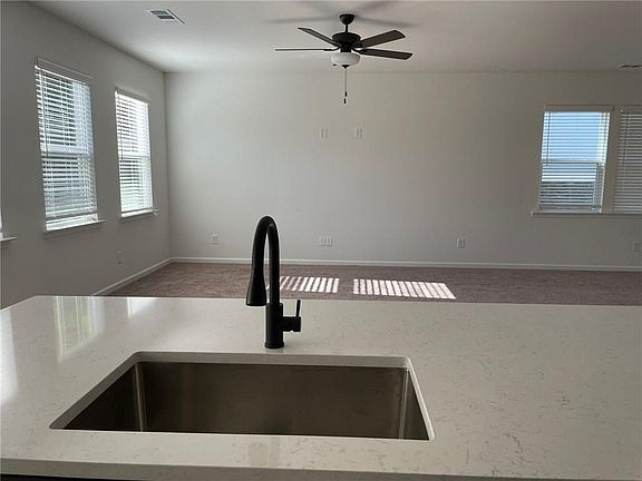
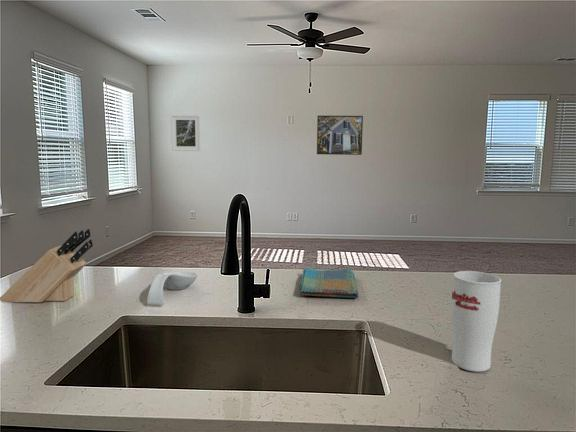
+ dish towel (328, 281)
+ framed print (339, 135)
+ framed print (185, 133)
+ spoon rest (171, 281)
+ cup (473, 320)
+ knife block (49, 263)
